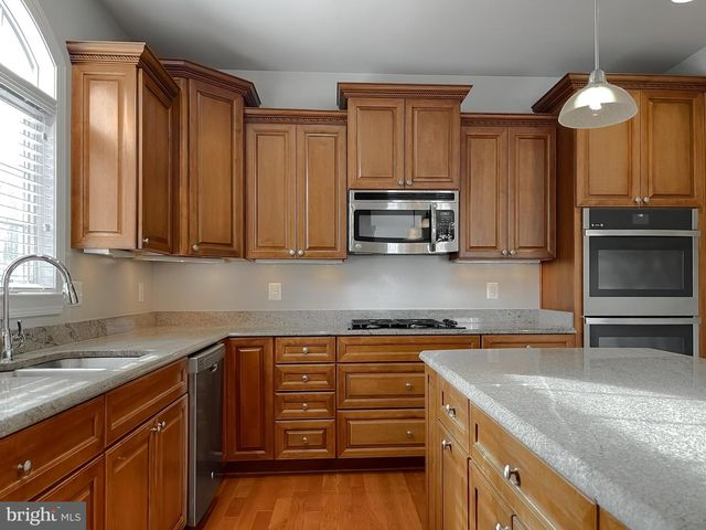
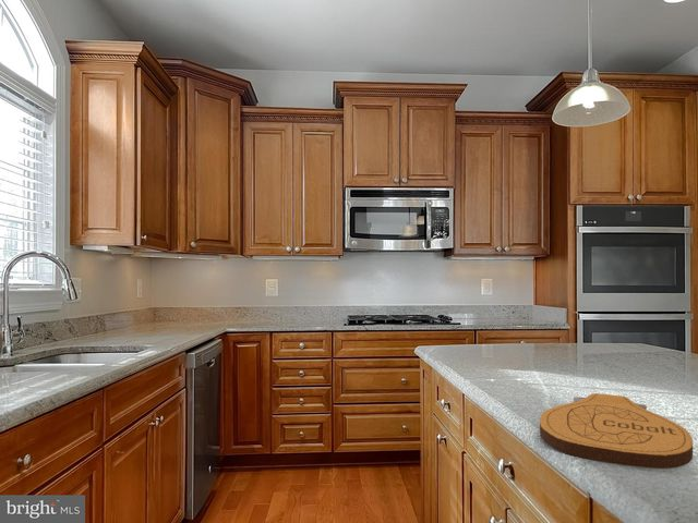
+ key chain (610, 415)
